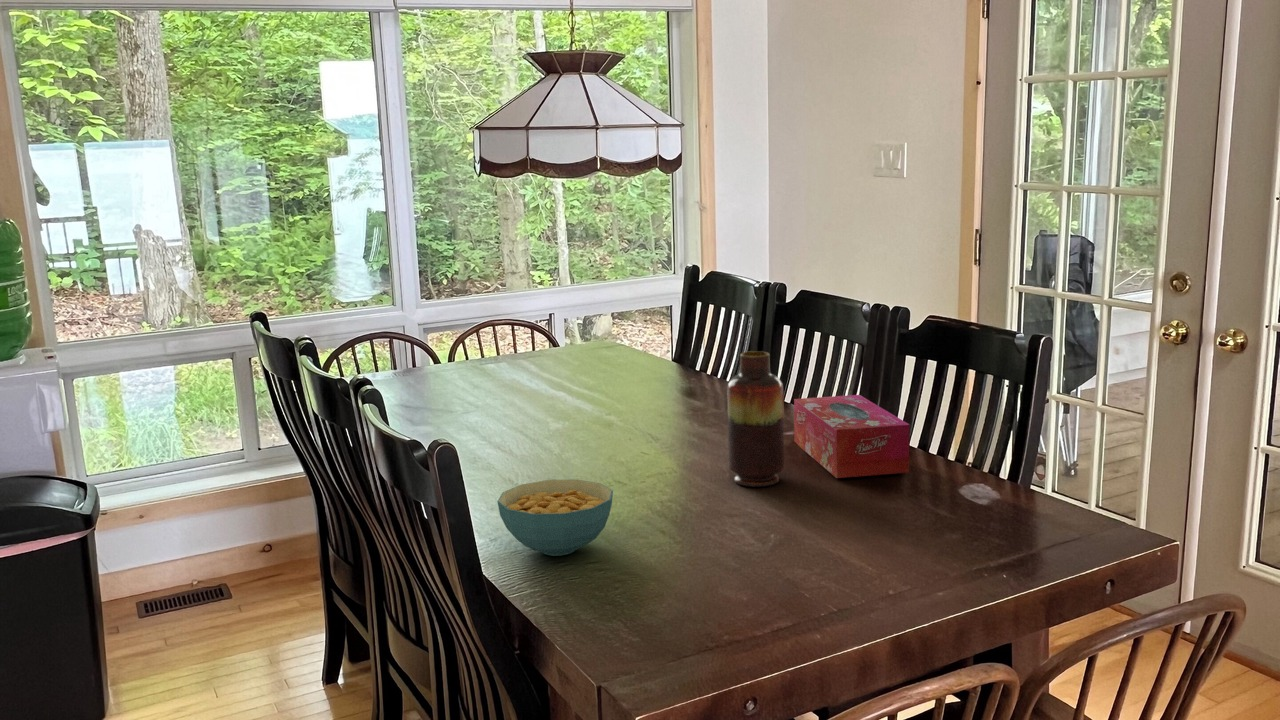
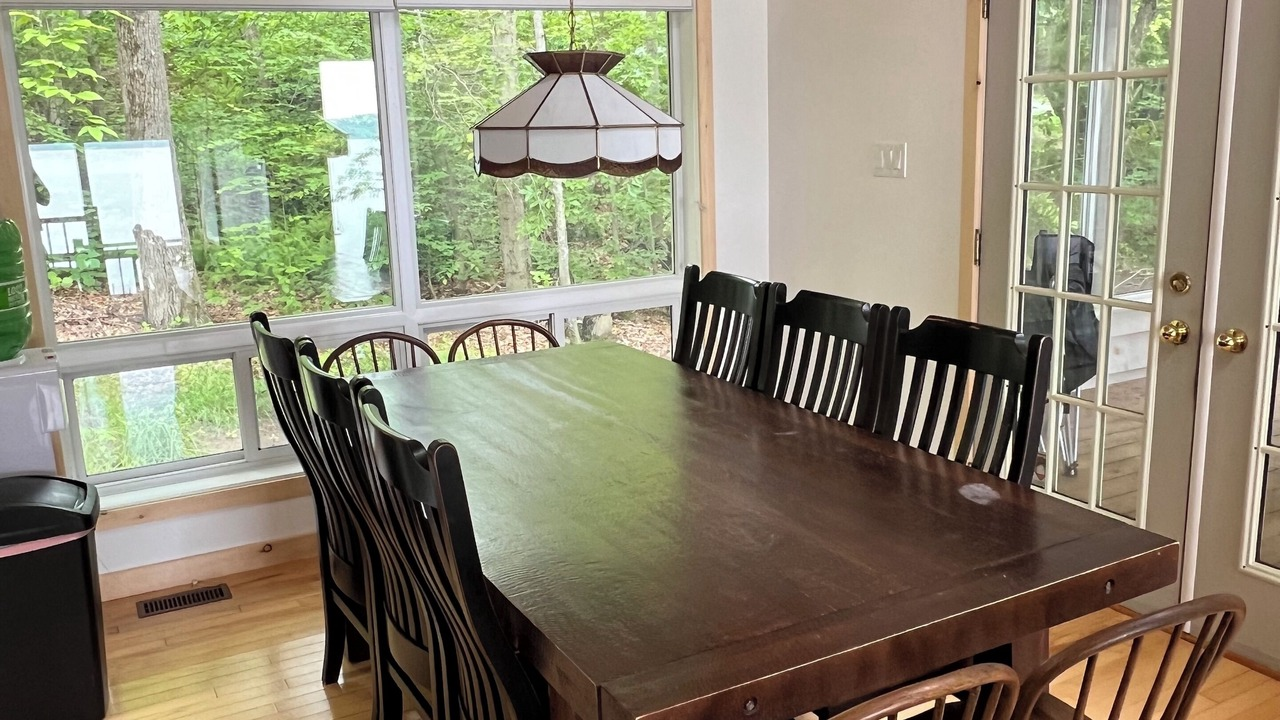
- vase (755, 417)
- tissue box (848, 433)
- cereal bowl (557, 522)
